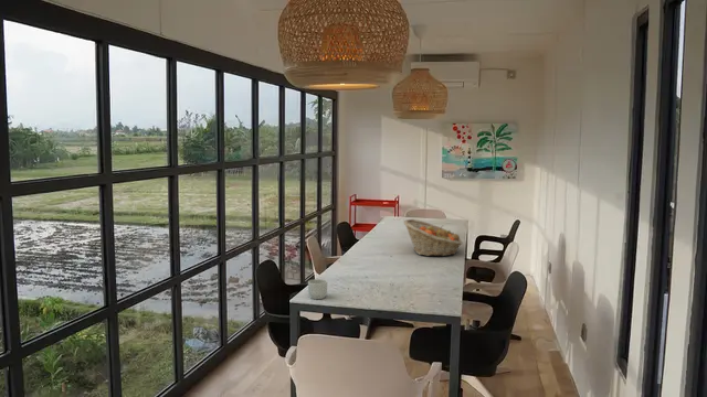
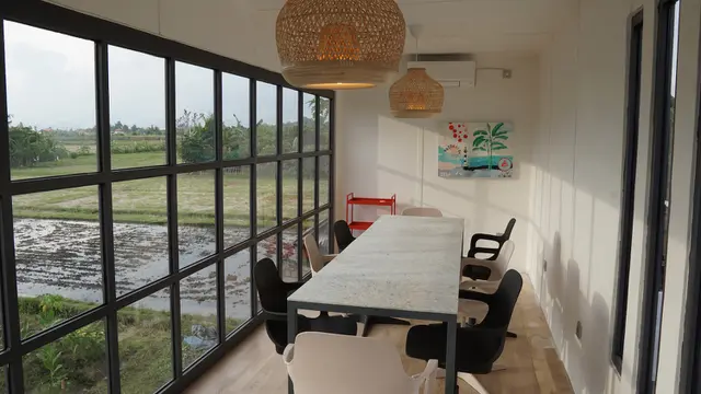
- fruit basket (432, 236)
- mug (318, 288)
